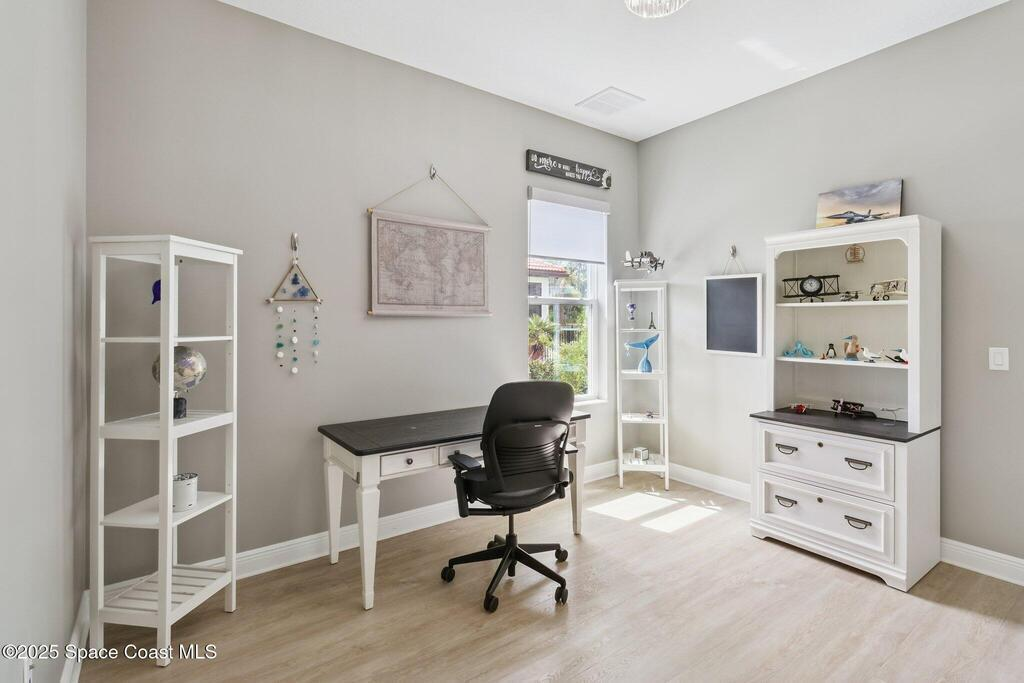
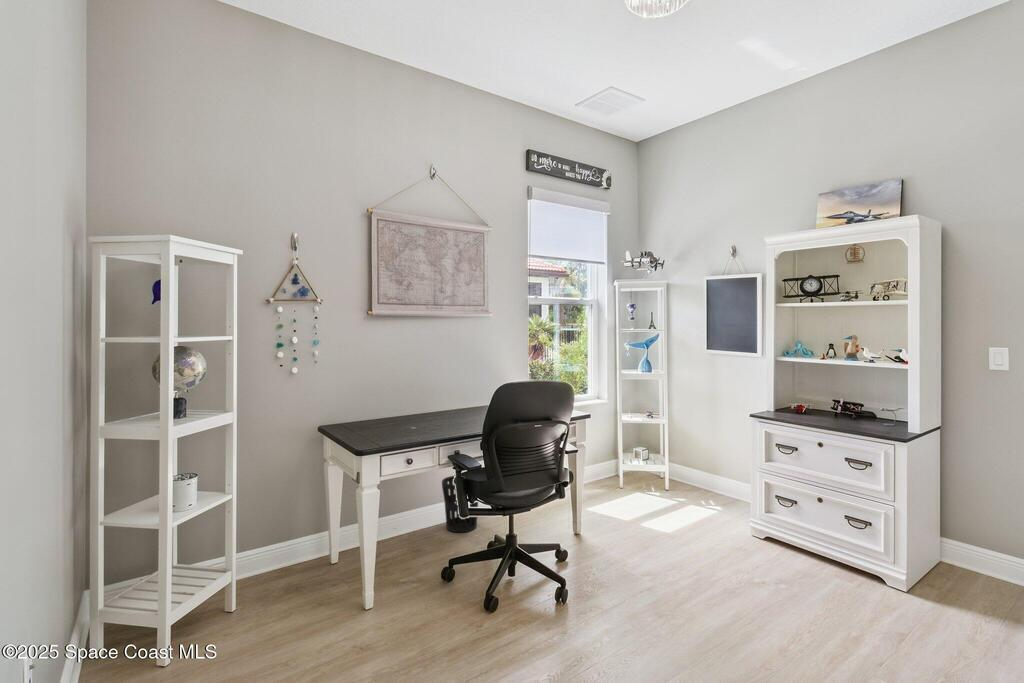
+ wastebasket (457, 505)
